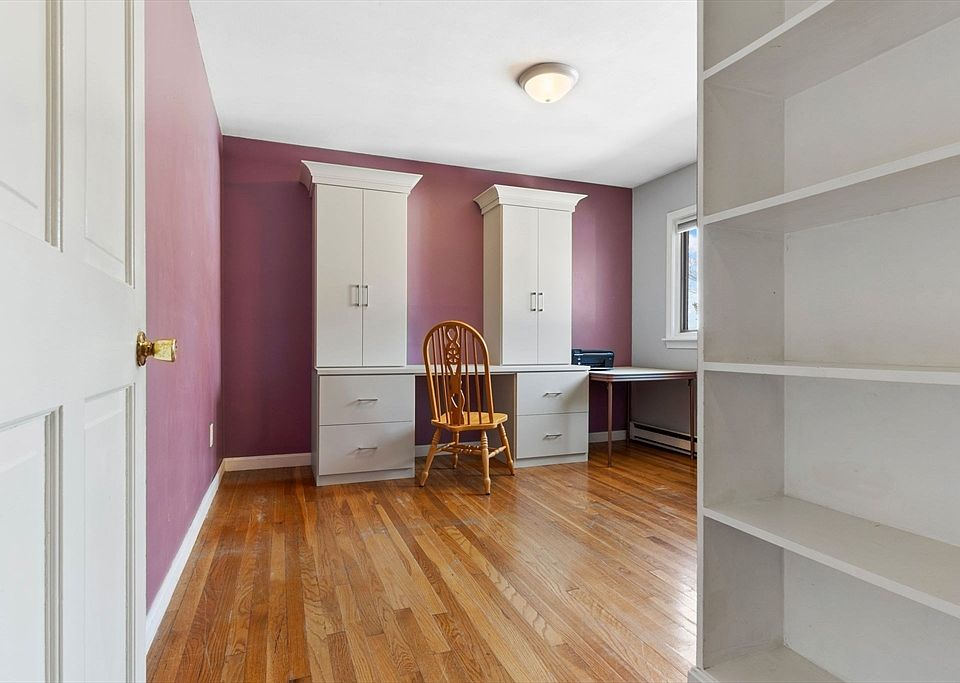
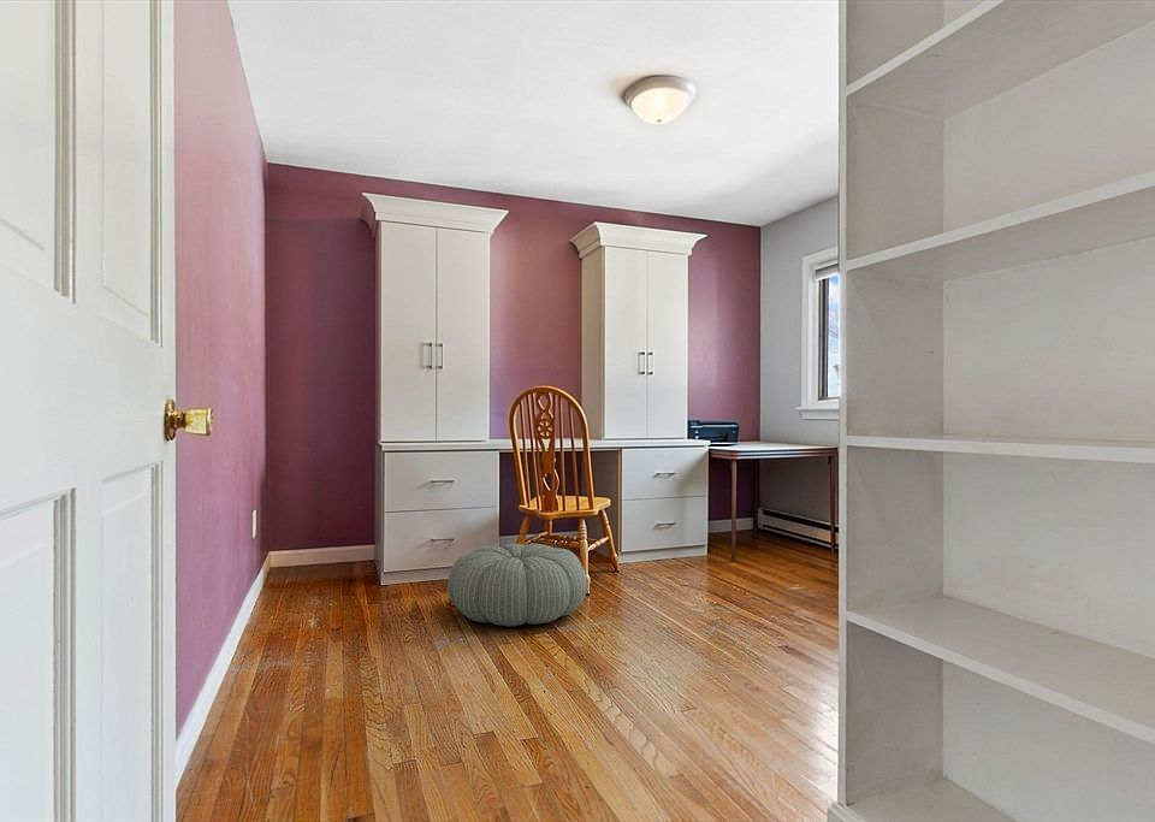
+ pouf (517, 581)
